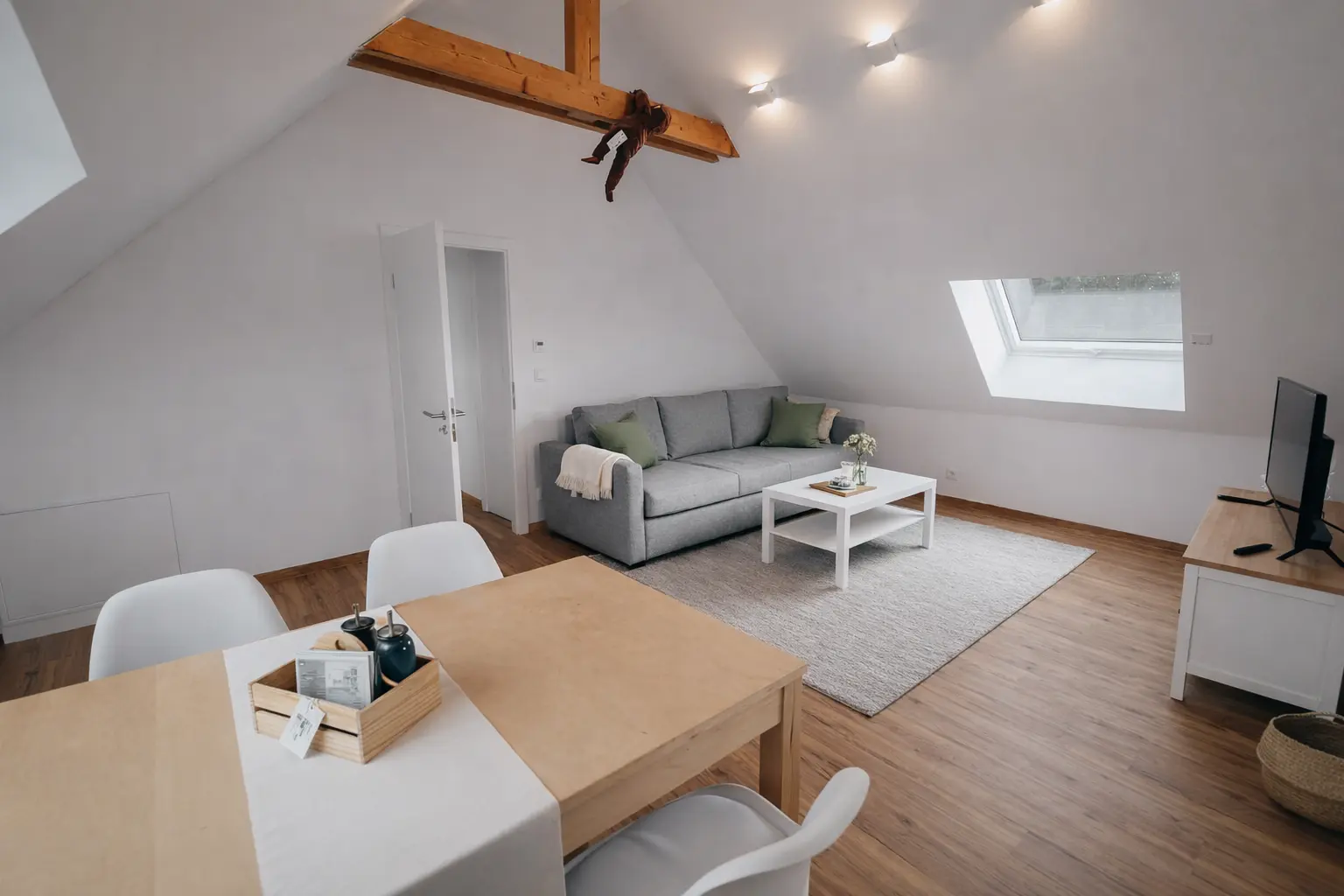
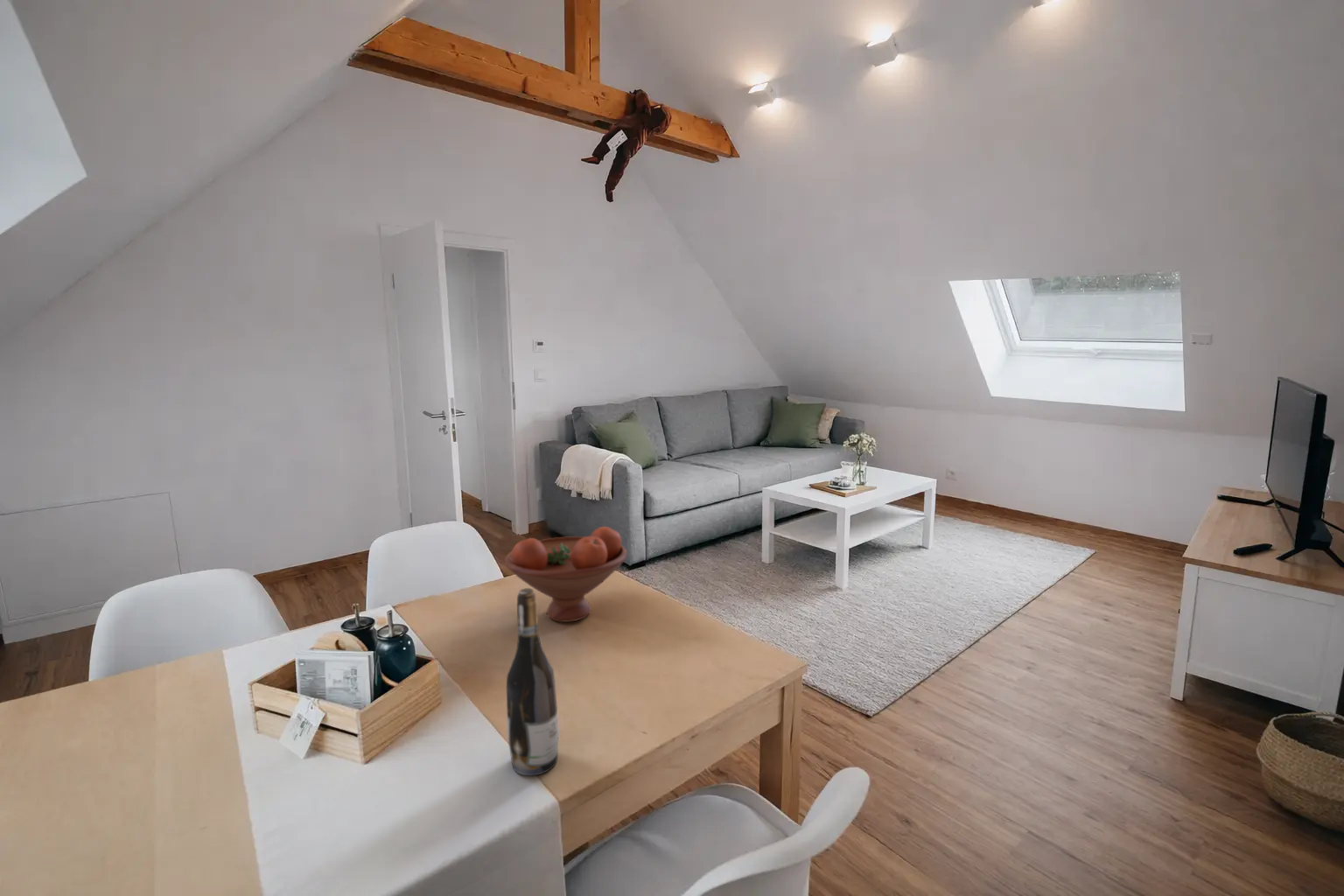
+ wine bottle (530, 678)
+ fruit bowl (567, 571)
